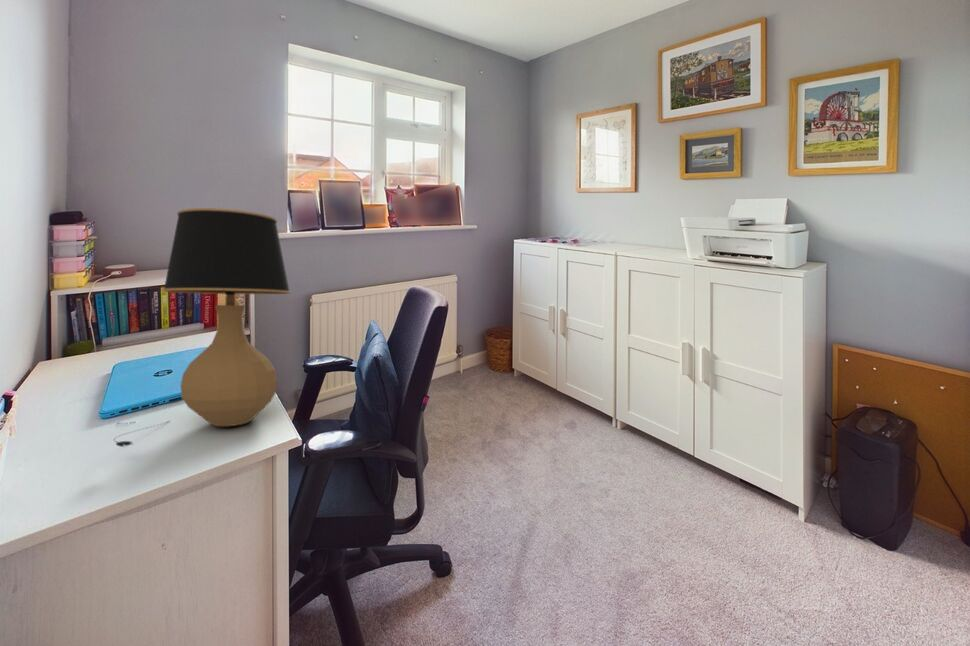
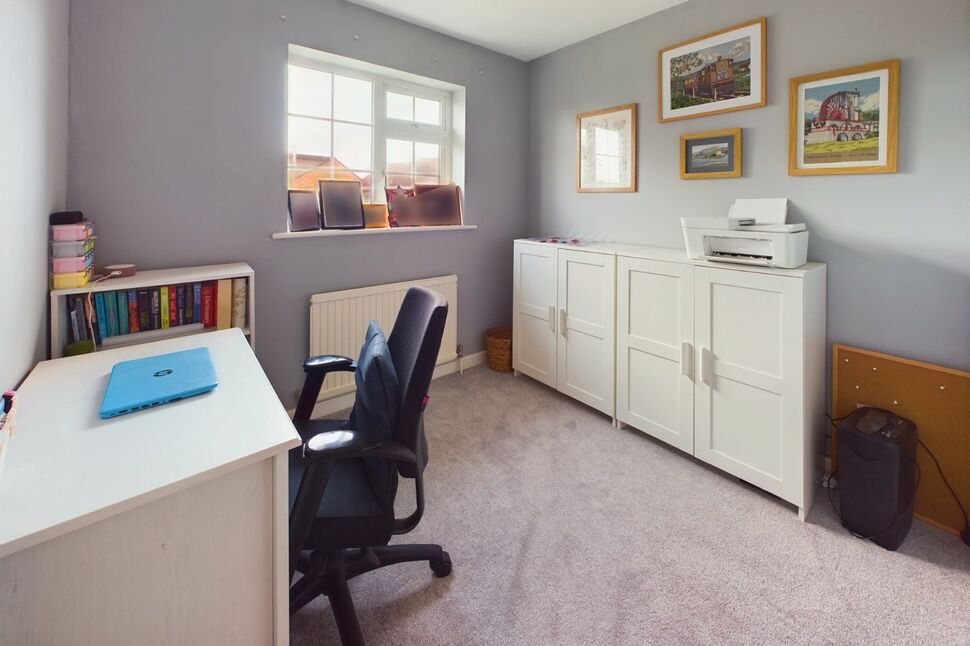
- table lamp (218, 321)
